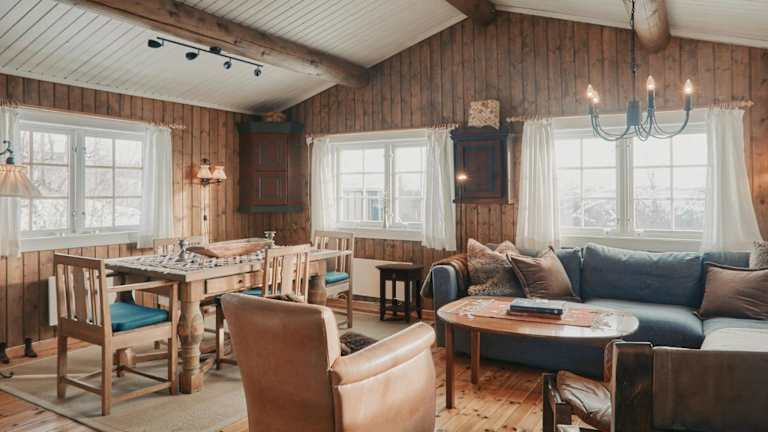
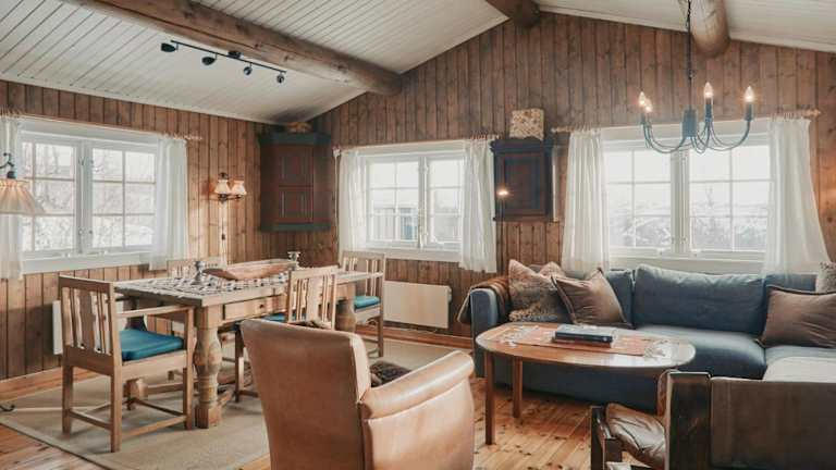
- side table (404, 292)
- boots (24, 349)
